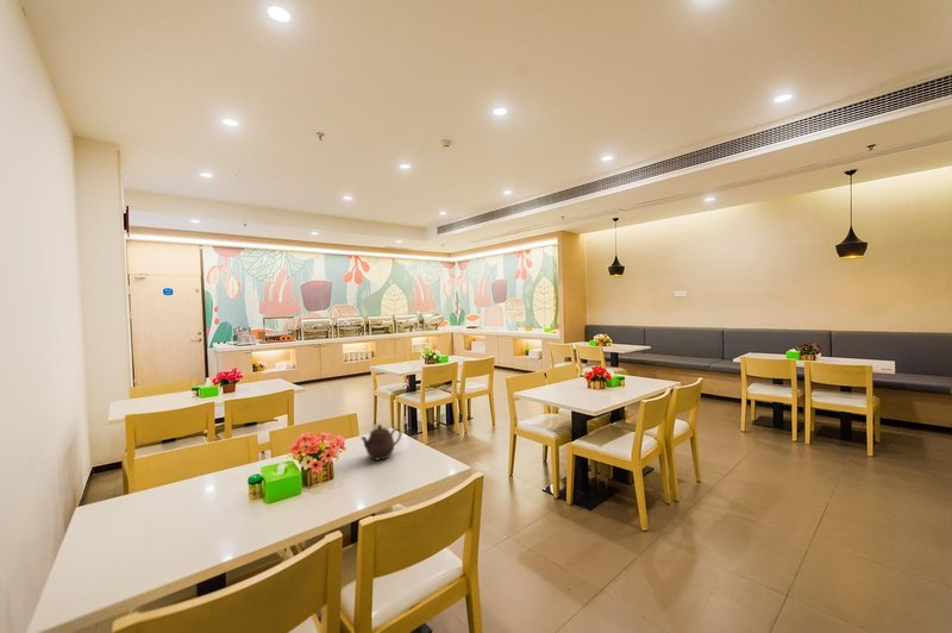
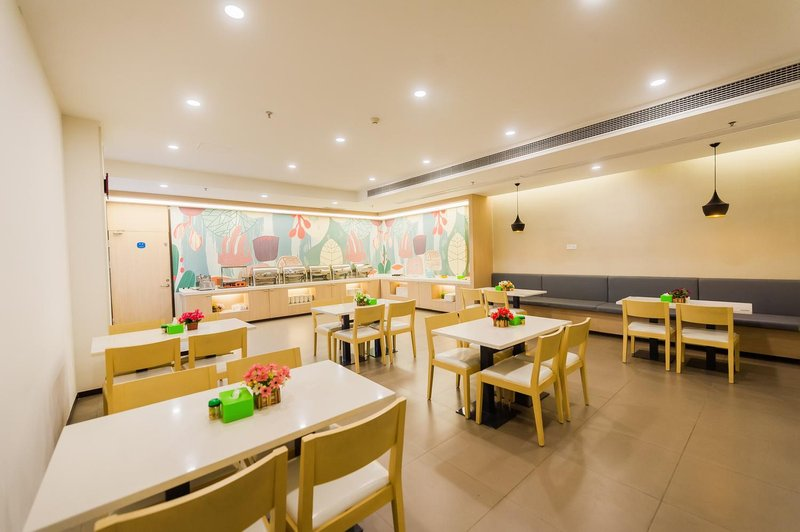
- teapot (381, 439)
